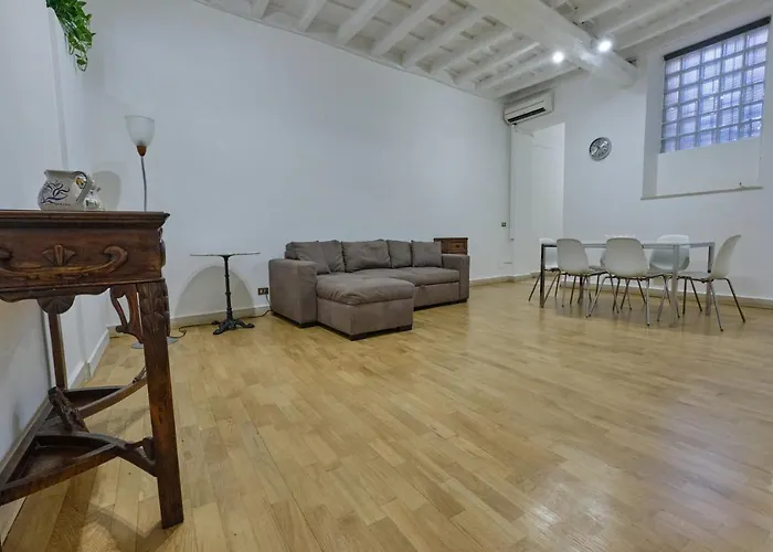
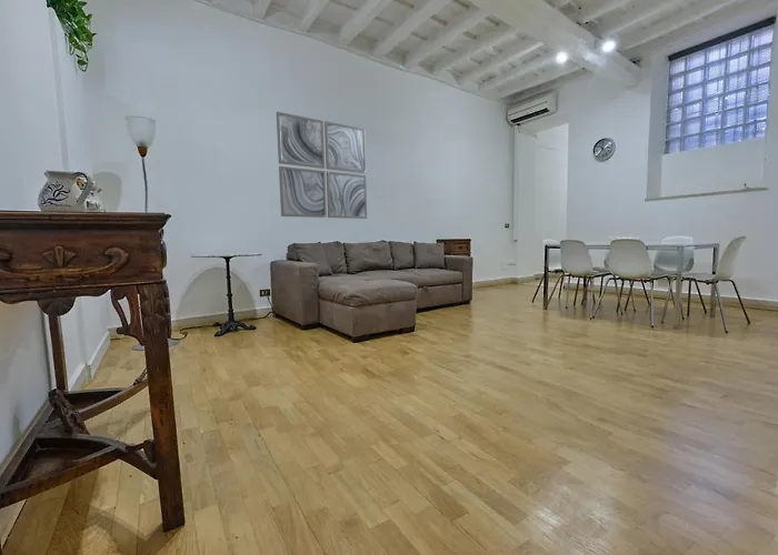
+ wall art (323, 171)
